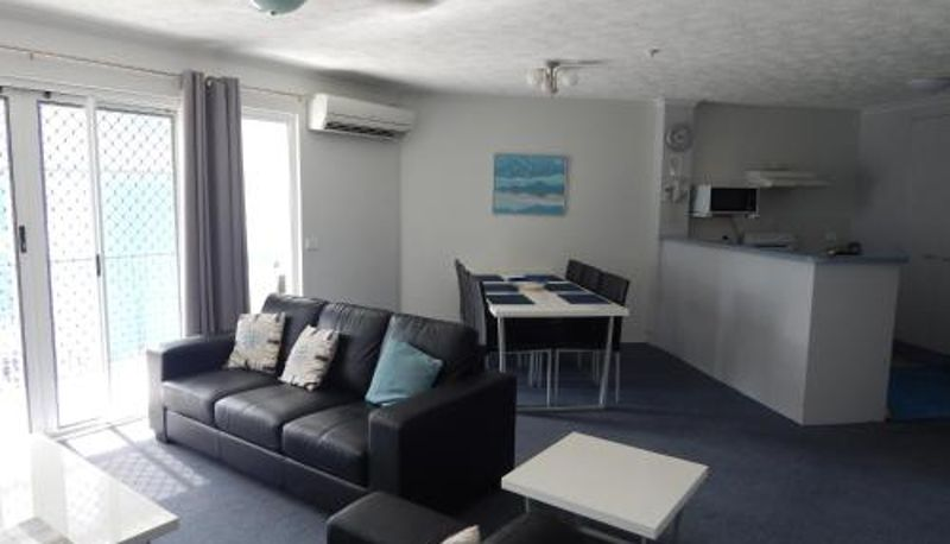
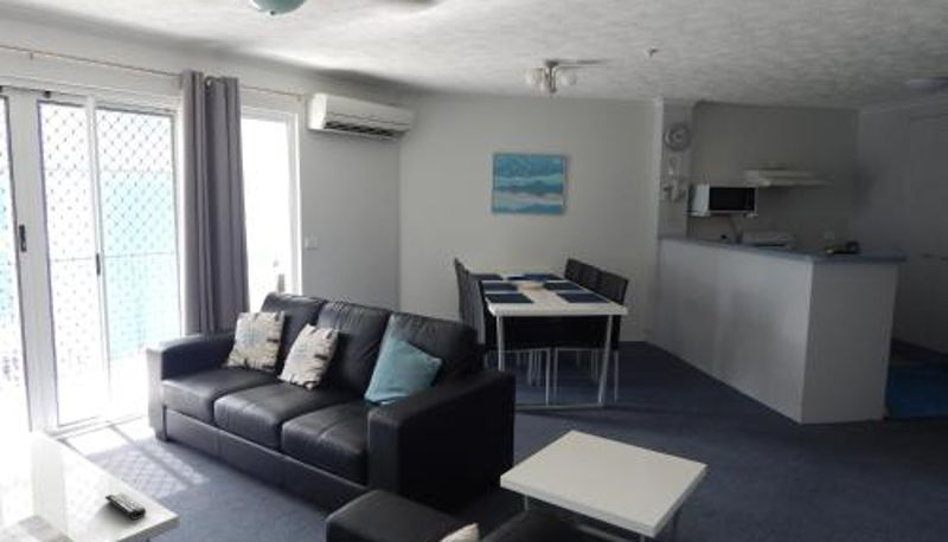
+ remote control (124, 504)
